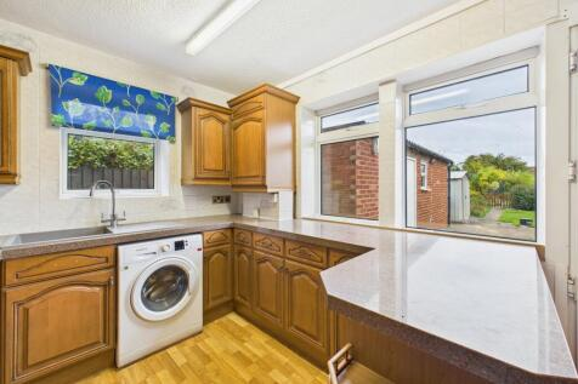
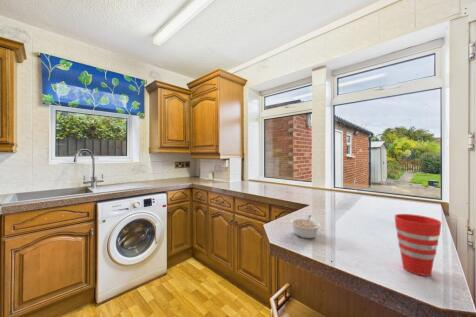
+ legume (304, 226)
+ cup (416, 244)
